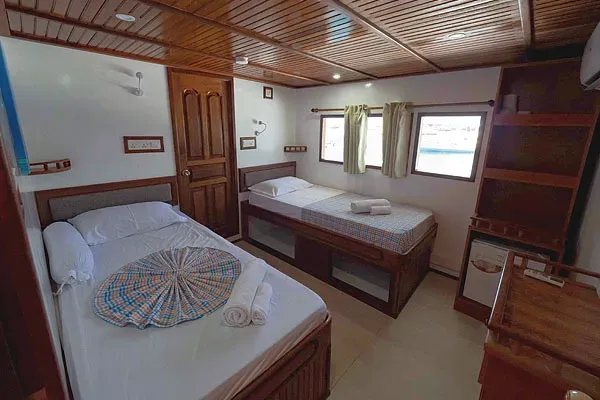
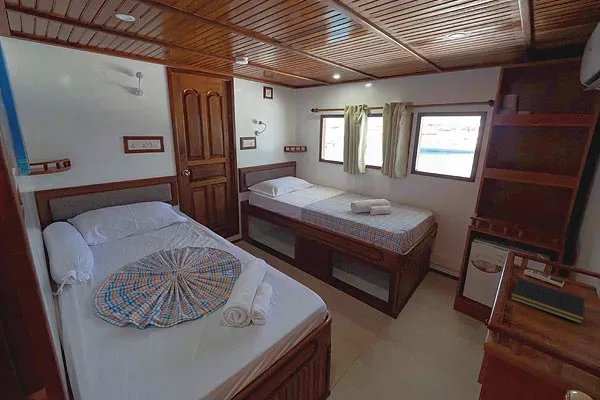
+ notepad (546, 298)
